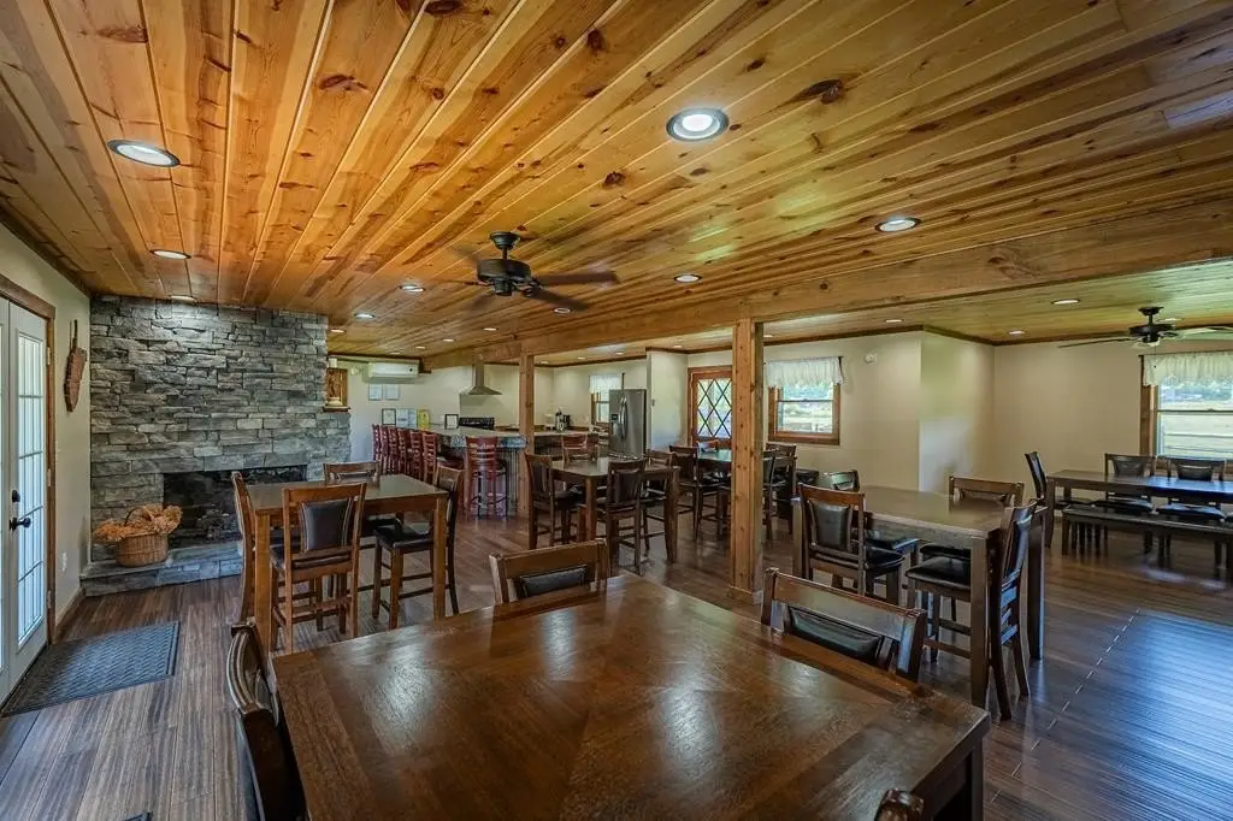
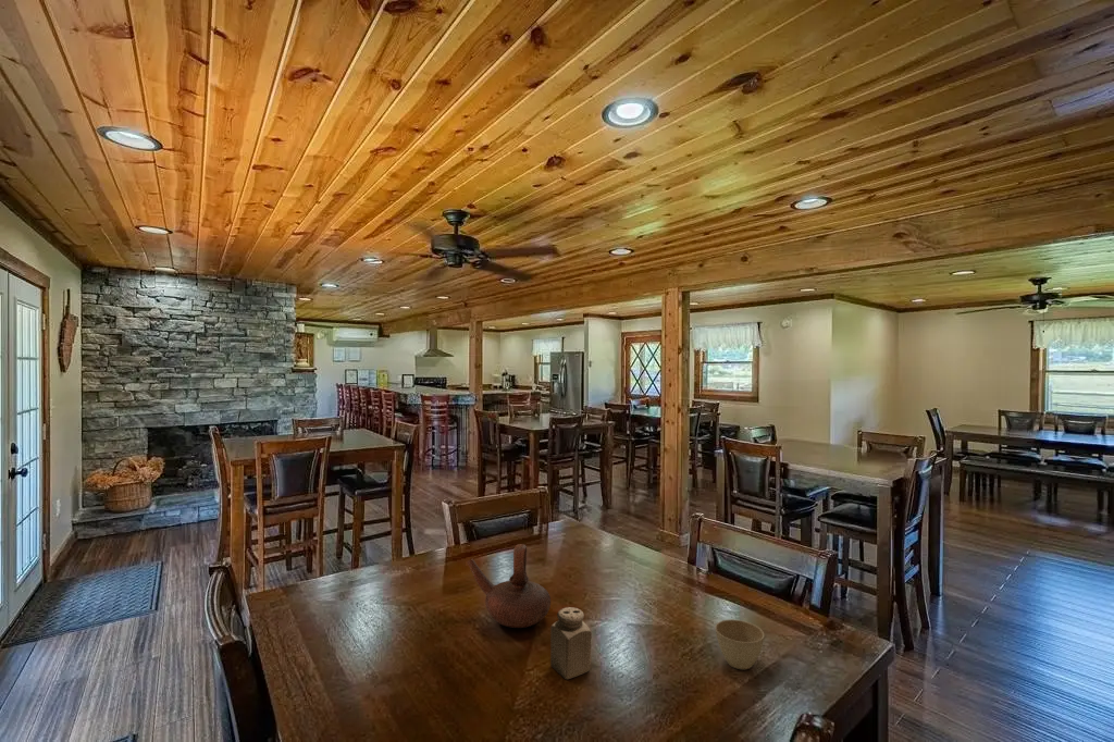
+ teapot (507, 582)
+ salt shaker (570, 639)
+ flower pot (739, 646)
